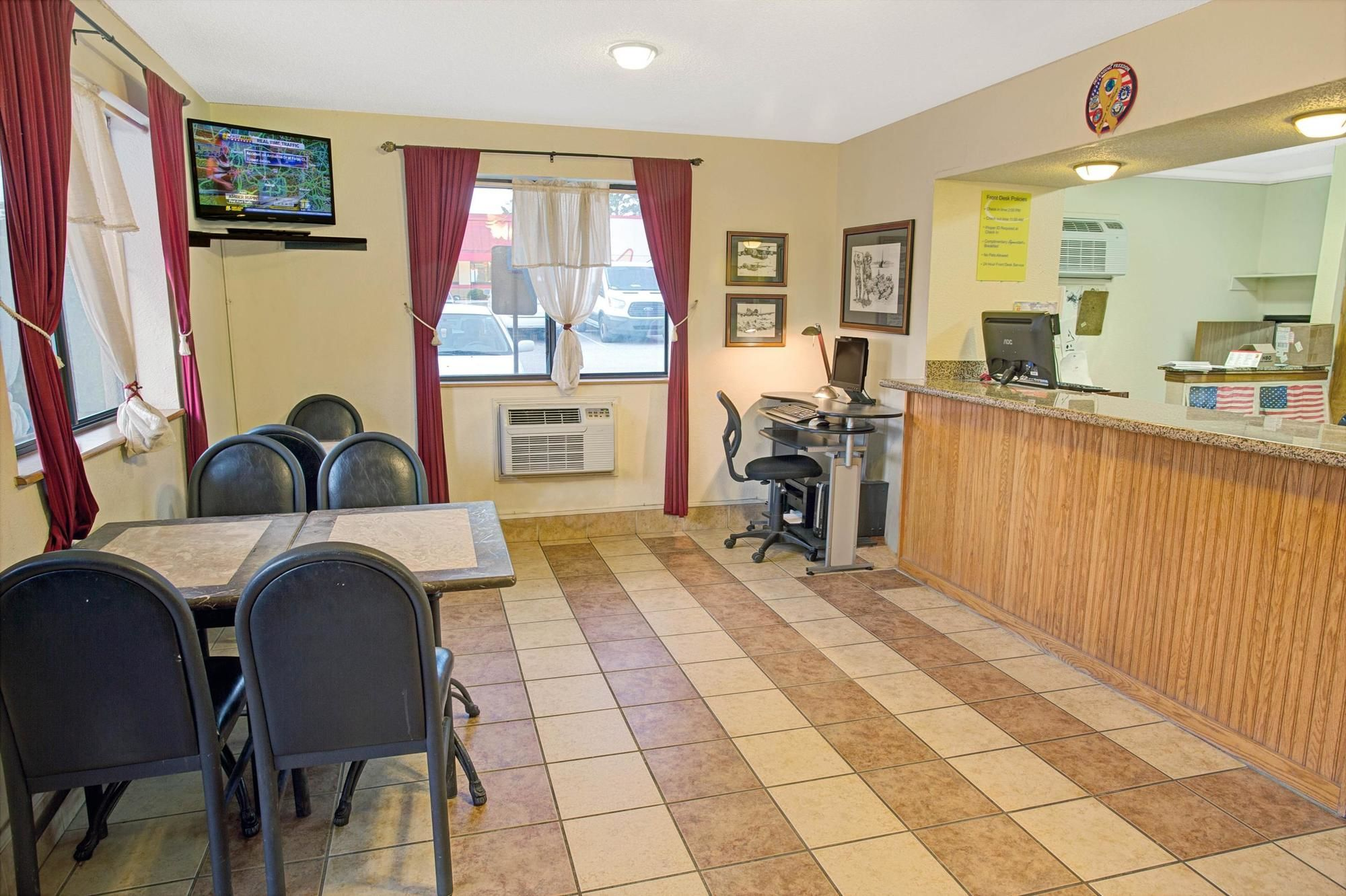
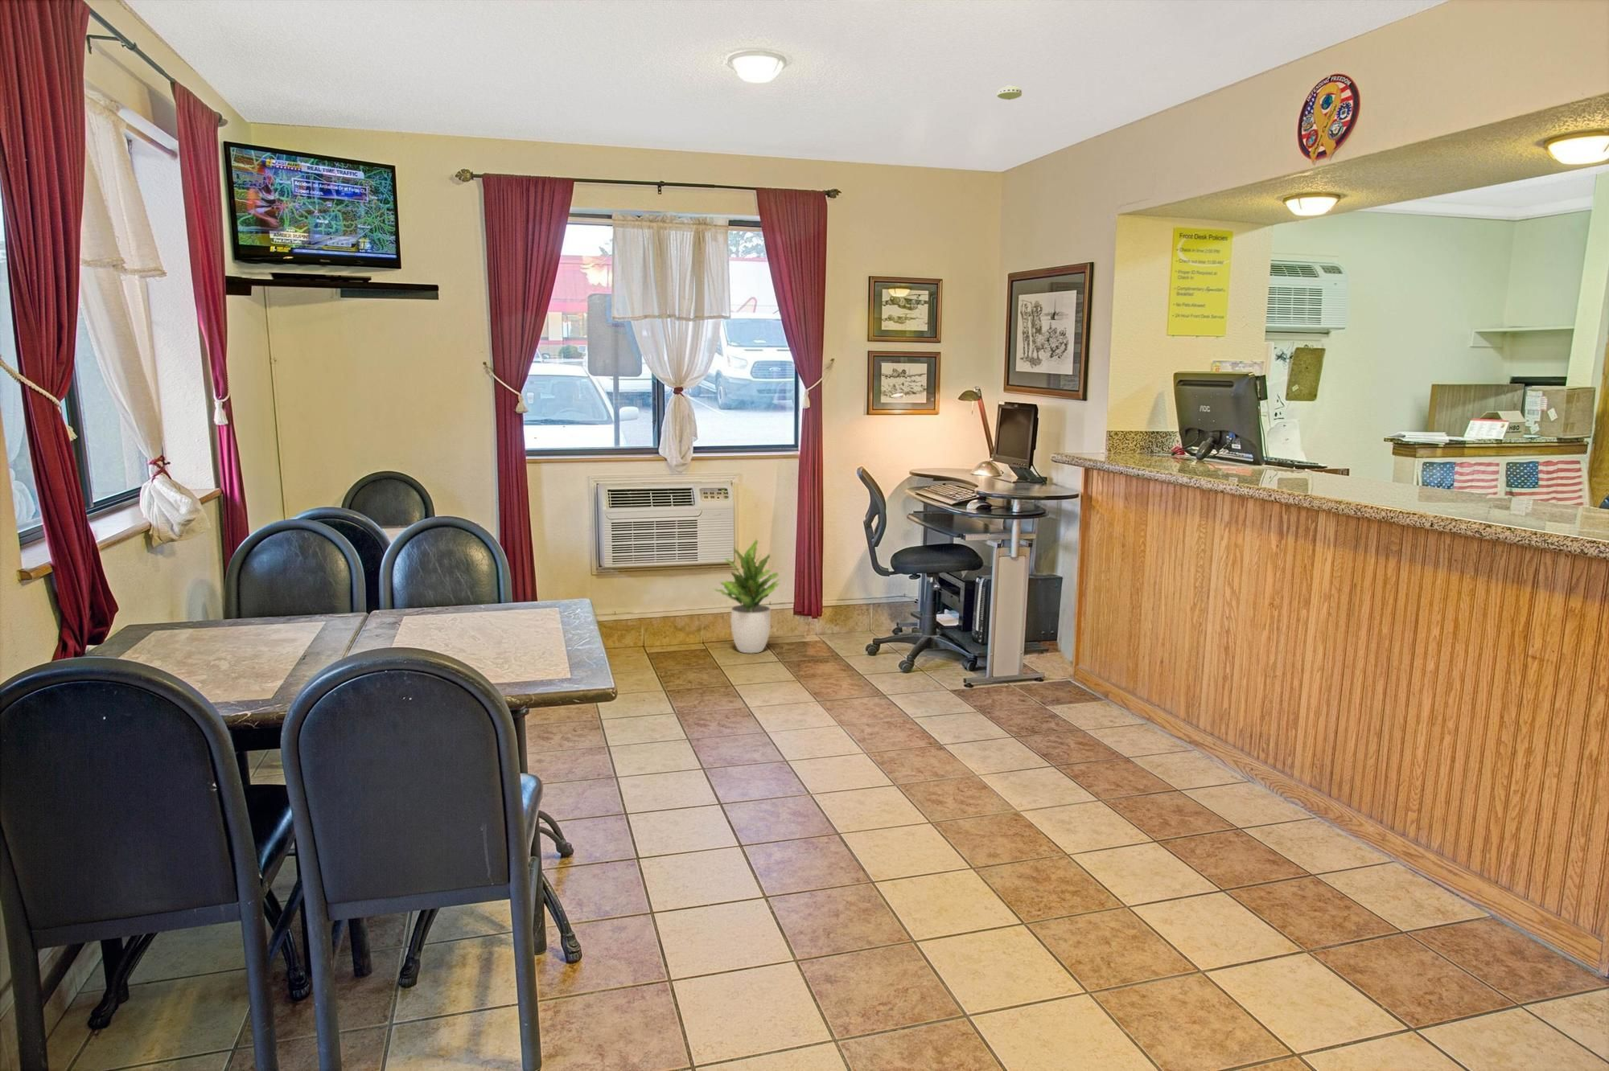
+ potted plant (750, 595)
+ smoke detector (1009, 92)
